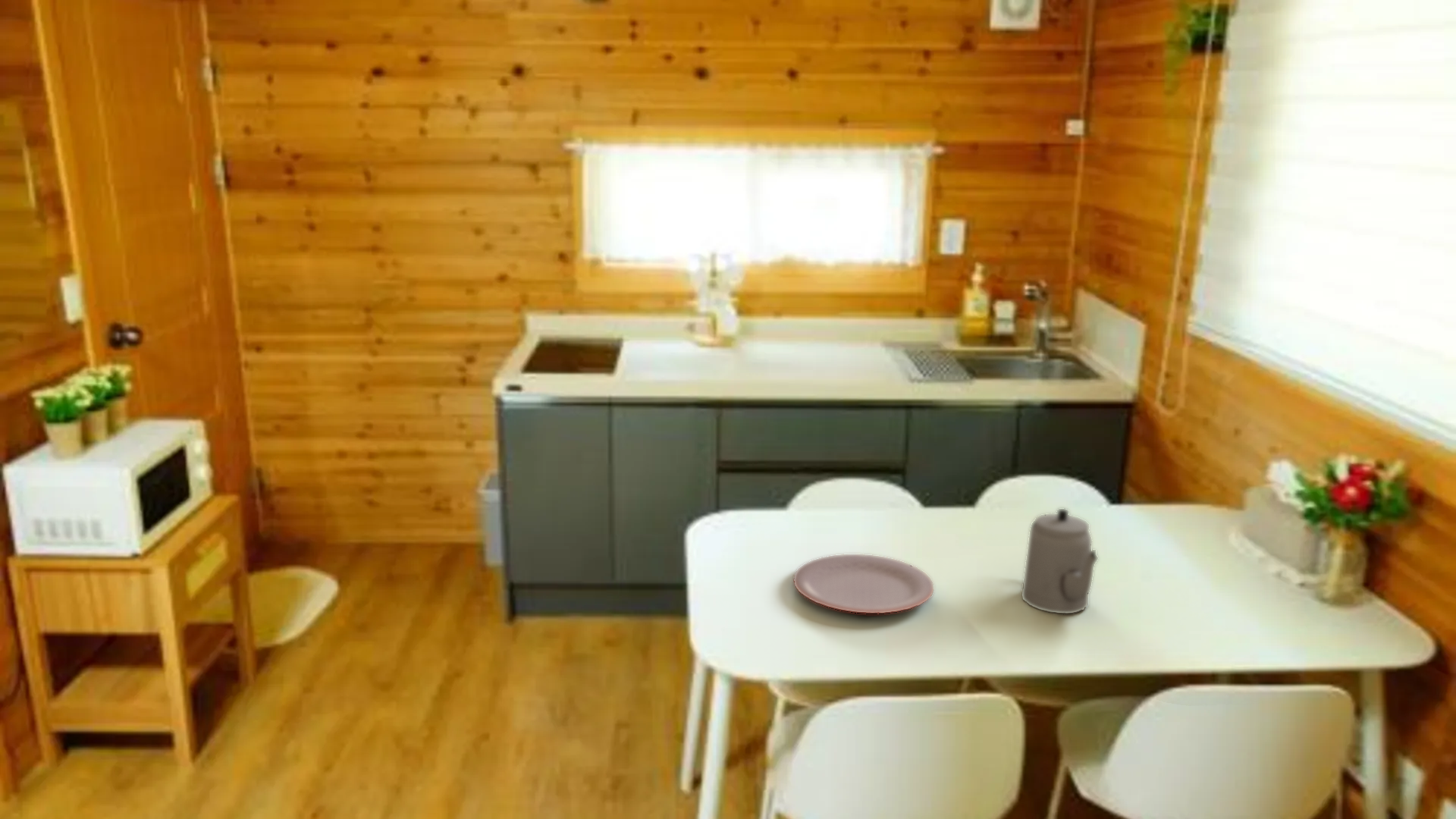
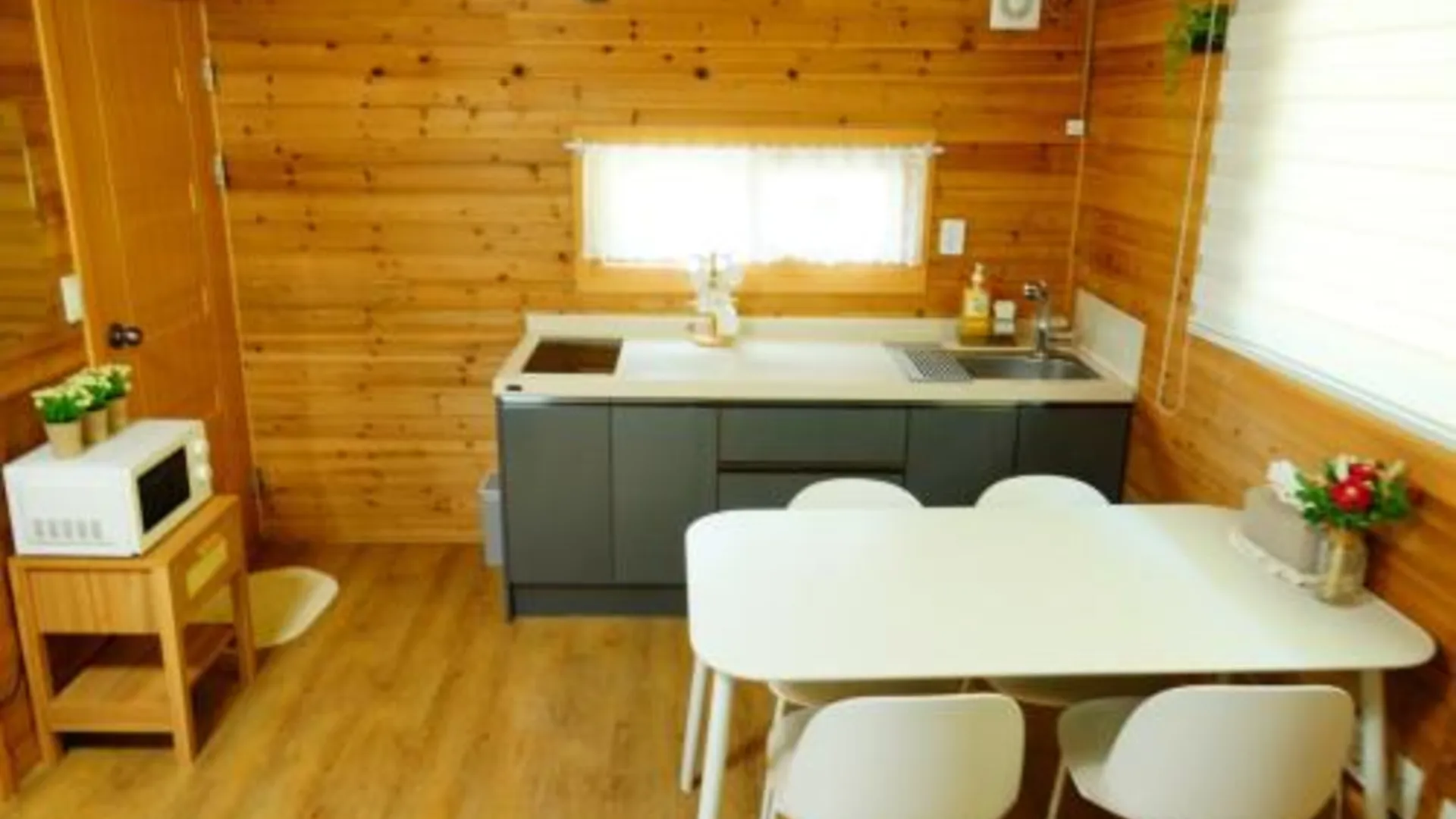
- teapot (1061, 557)
- plate (862, 586)
